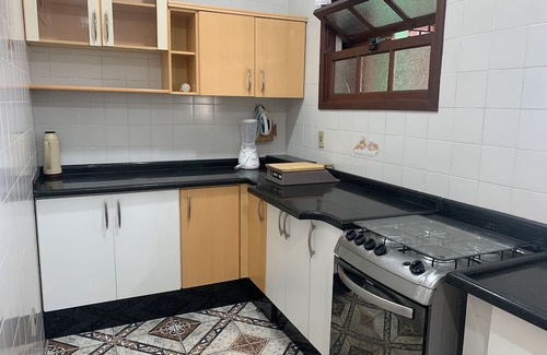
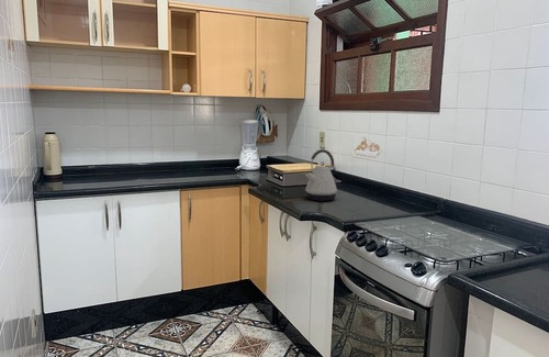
+ kettle (321, 174)
